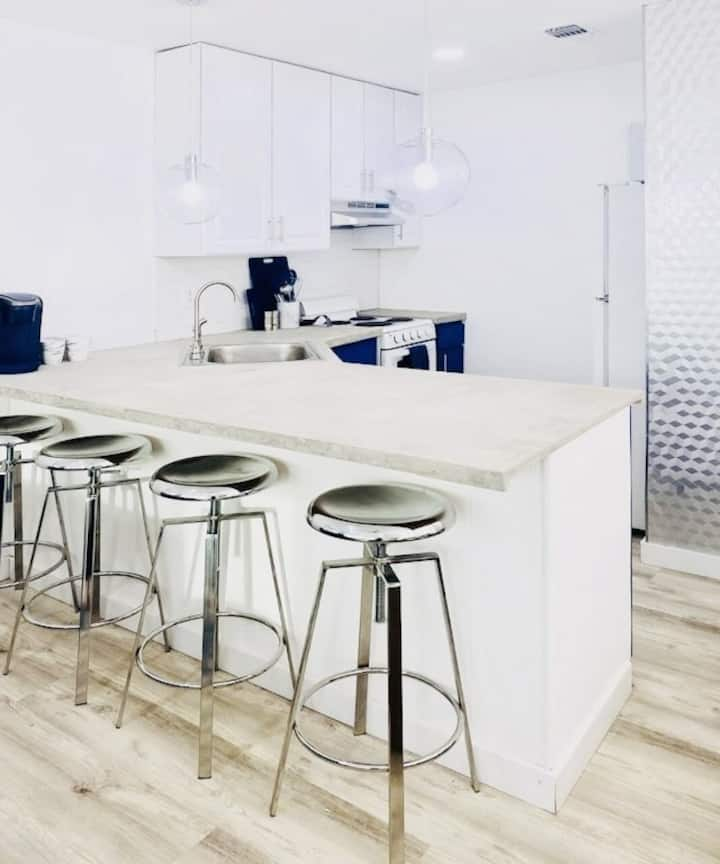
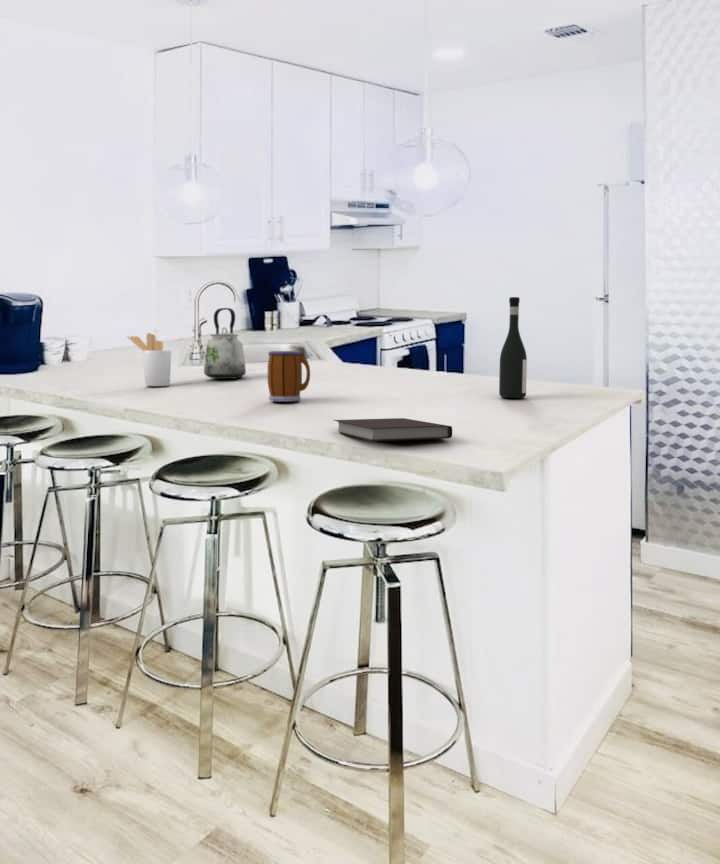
+ notebook (390, 428)
+ mug (288, 376)
+ wine bottle (513, 347)
+ utensil holder (149, 359)
+ kettle (221, 343)
